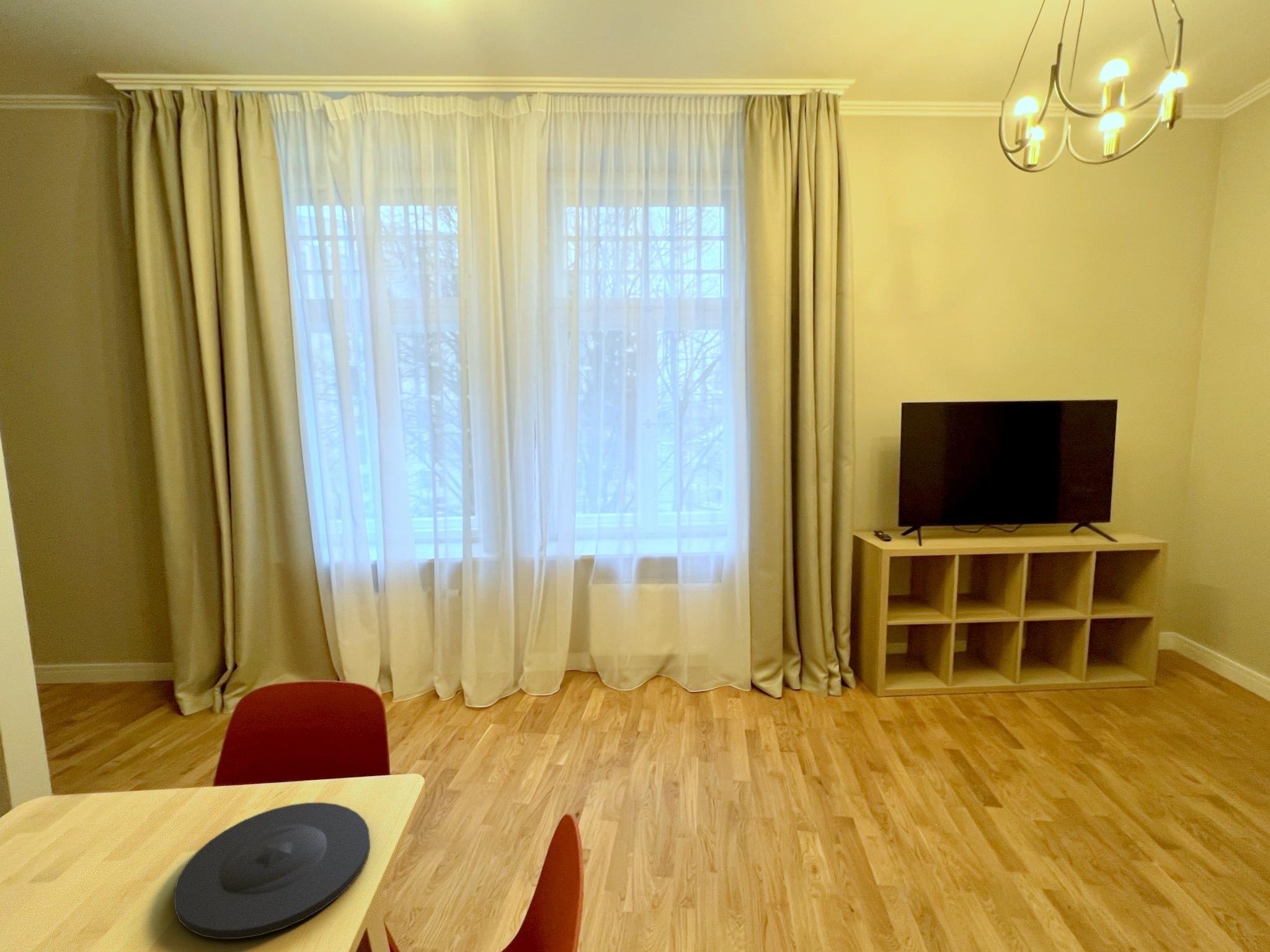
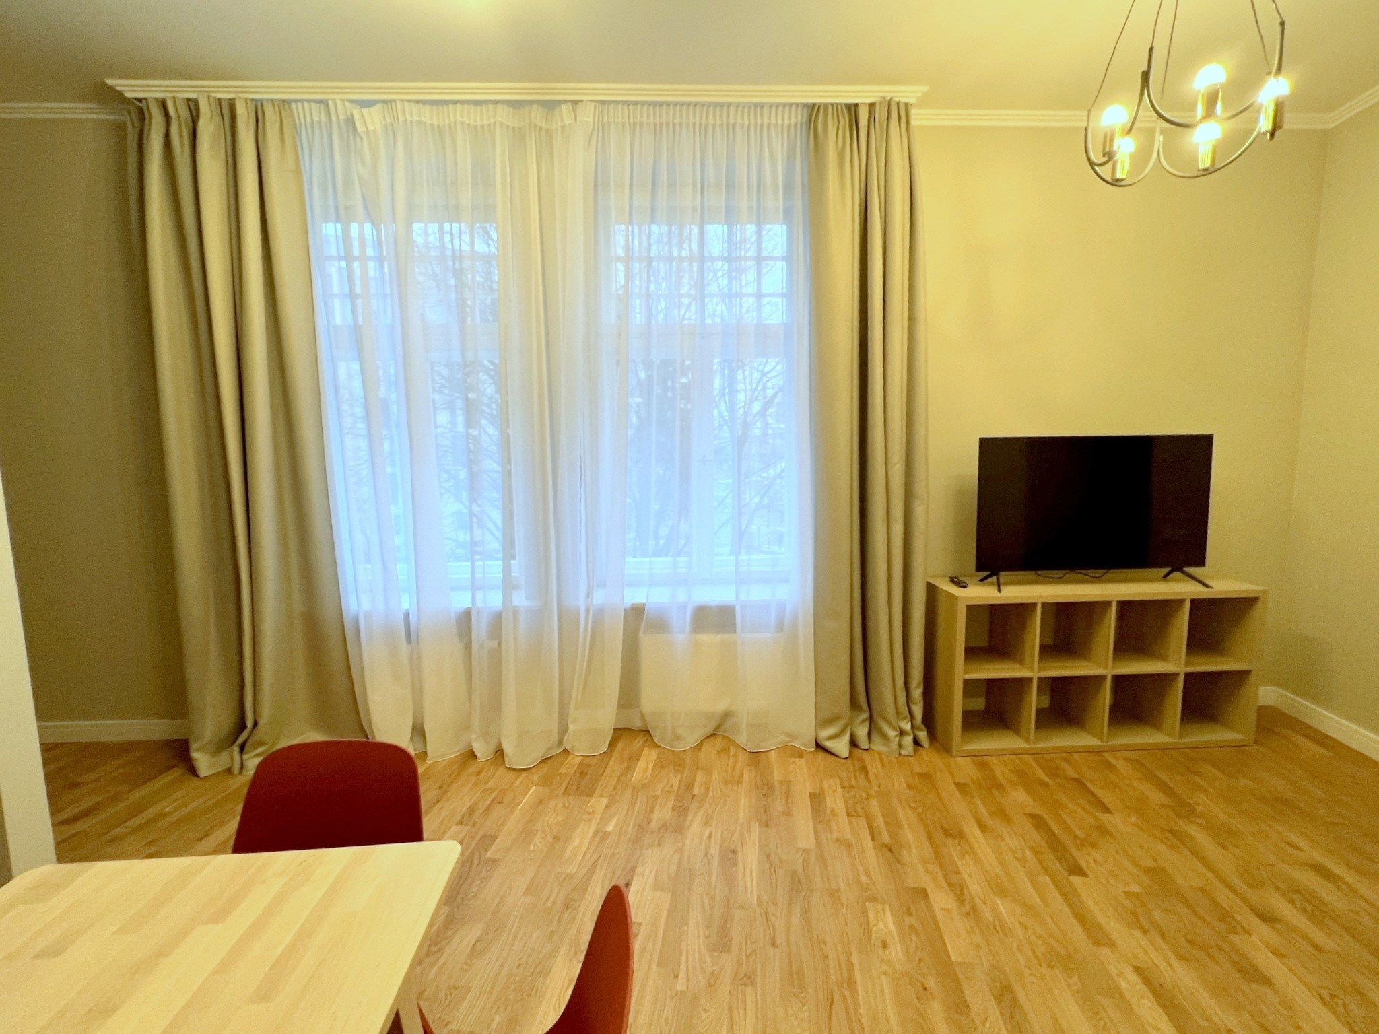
- plate (277, 855)
